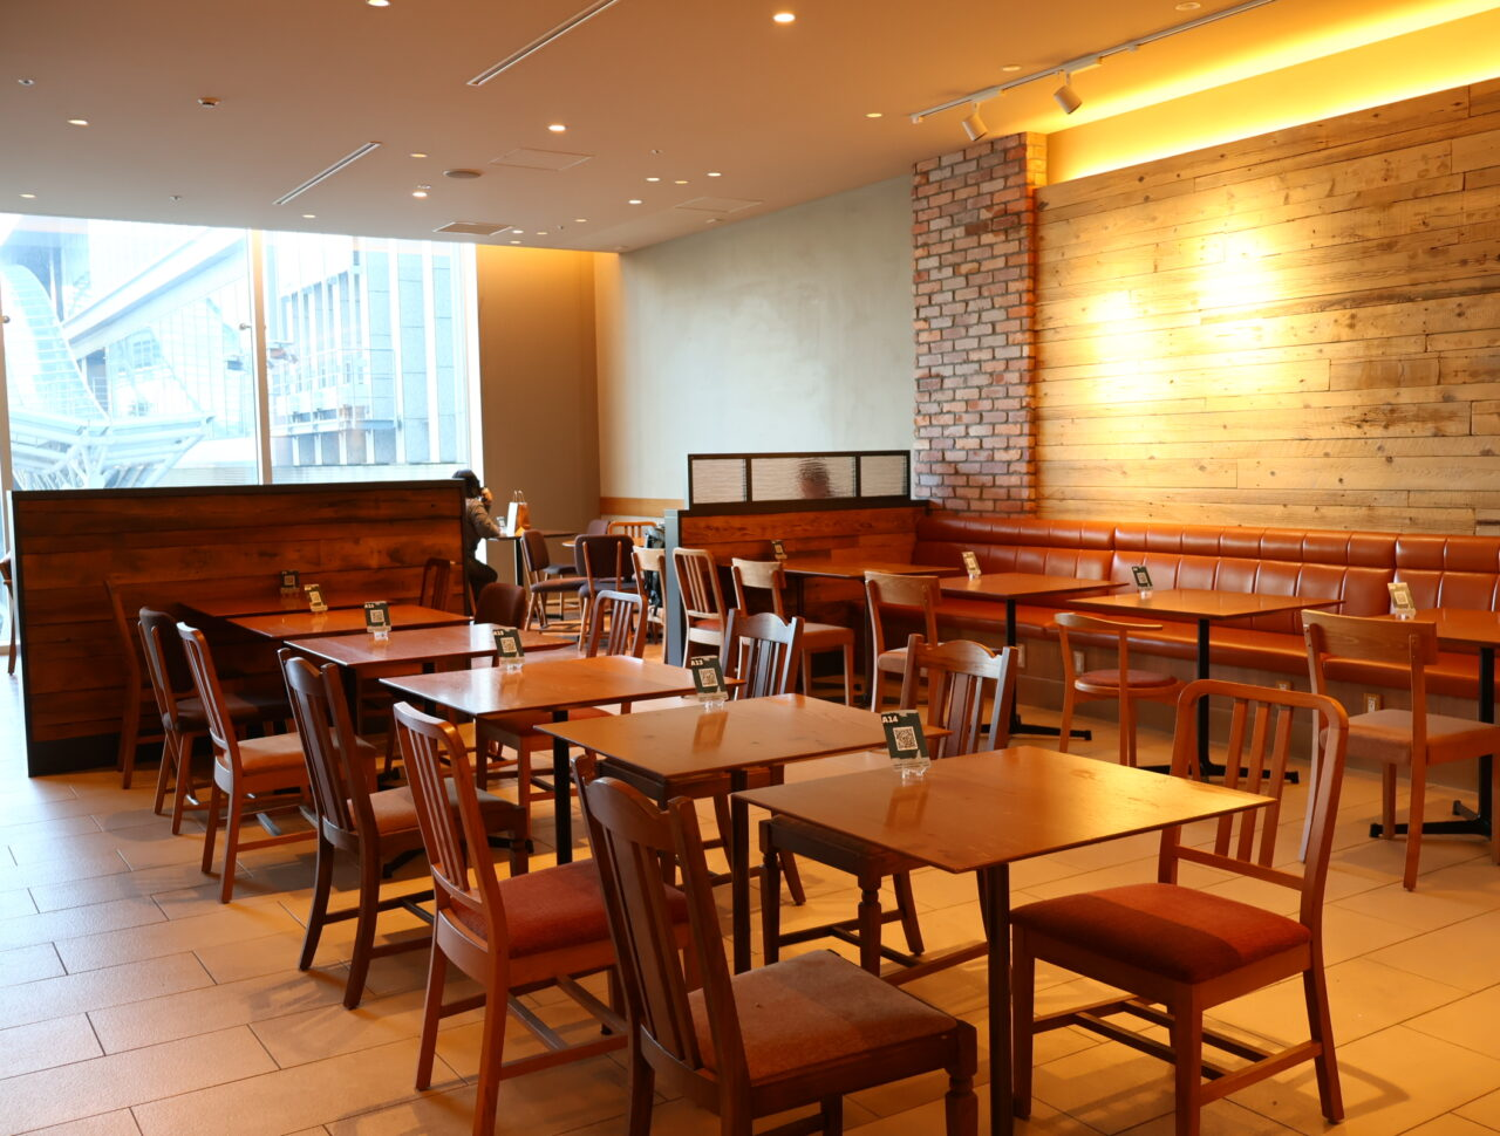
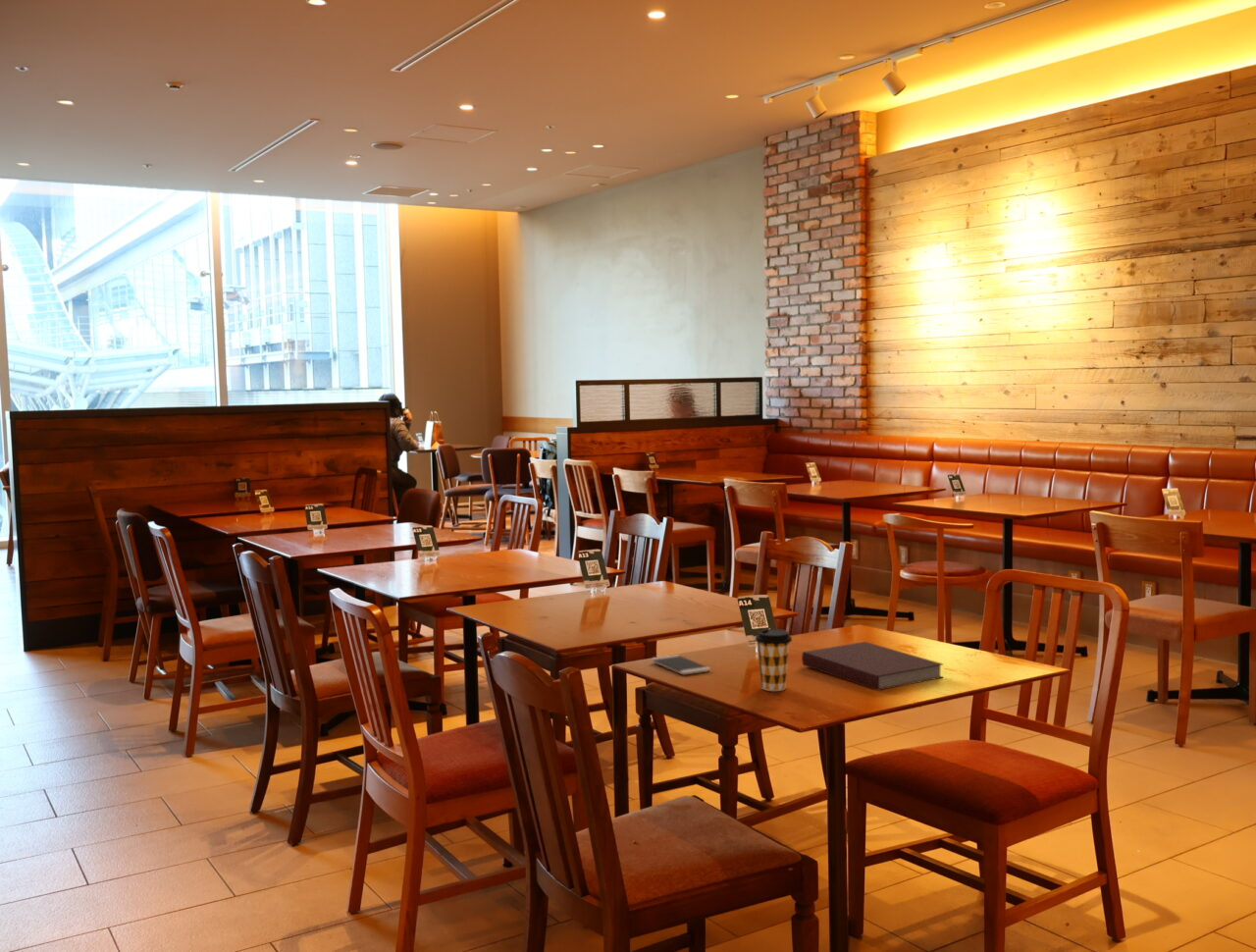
+ coffee cup (773, 660)
+ notebook (870, 664)
+ smartphone (680, 664)
